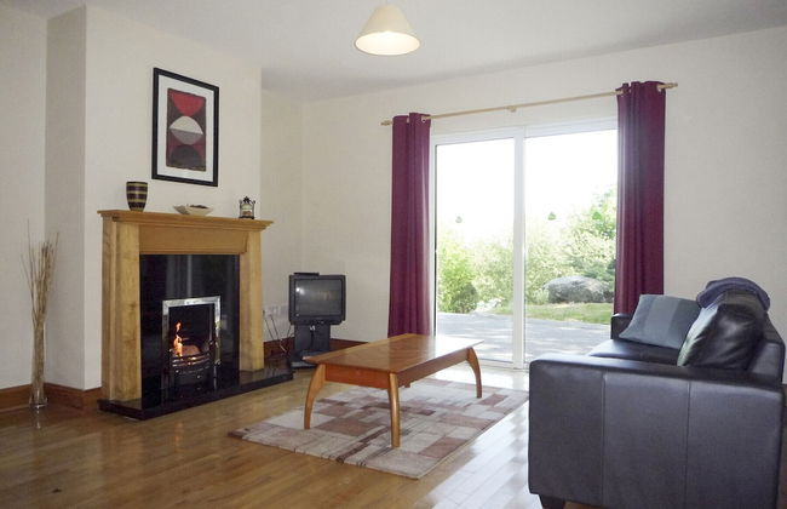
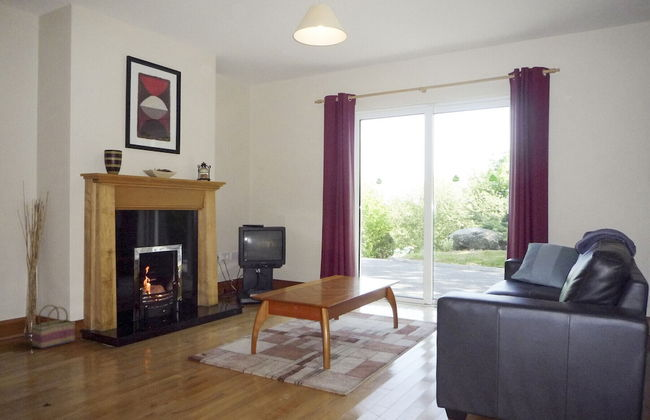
+ basket (53, 324)
